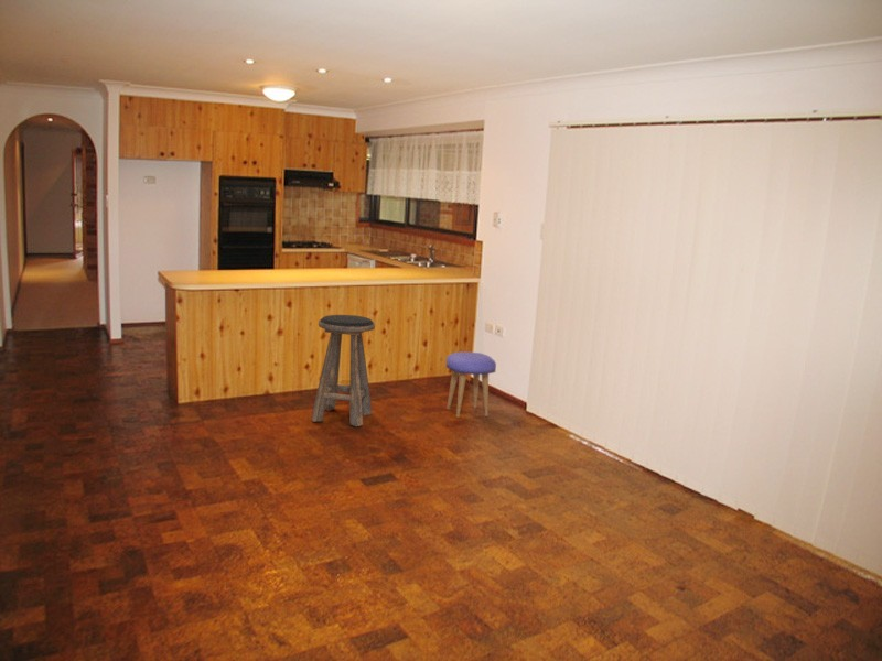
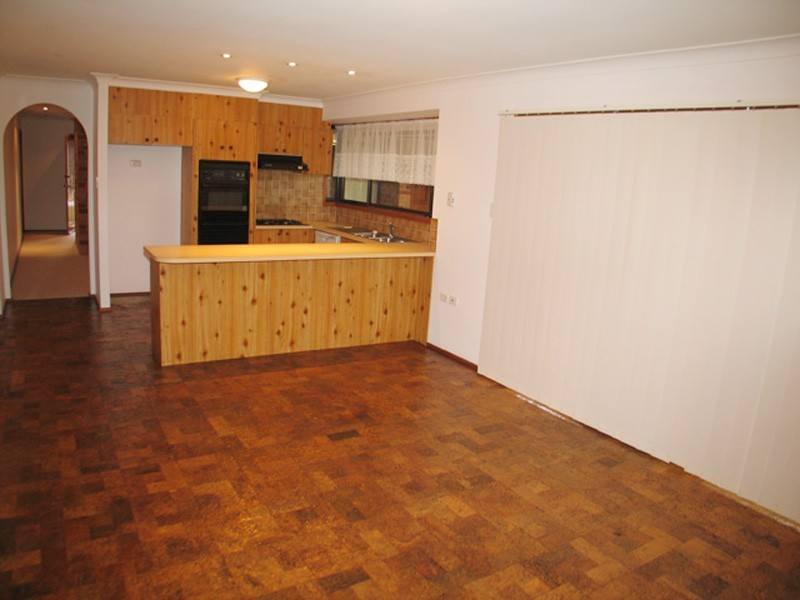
- stool (349, 369)
- stool (464, 384)
